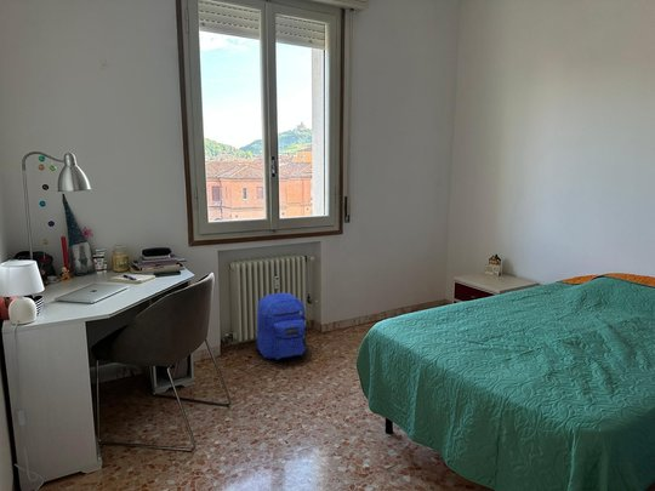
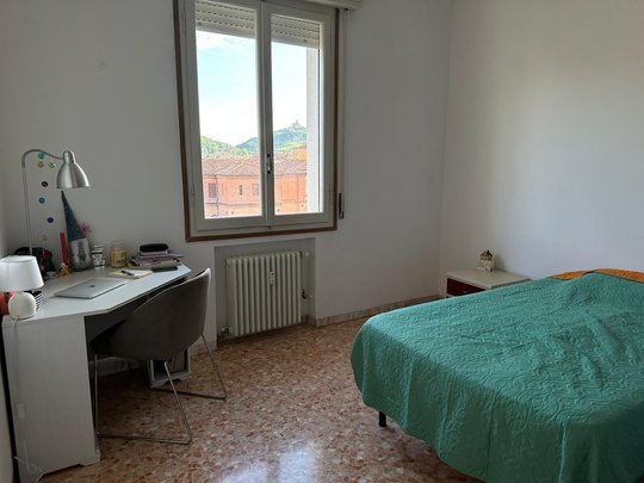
- backpack (284, 324)
